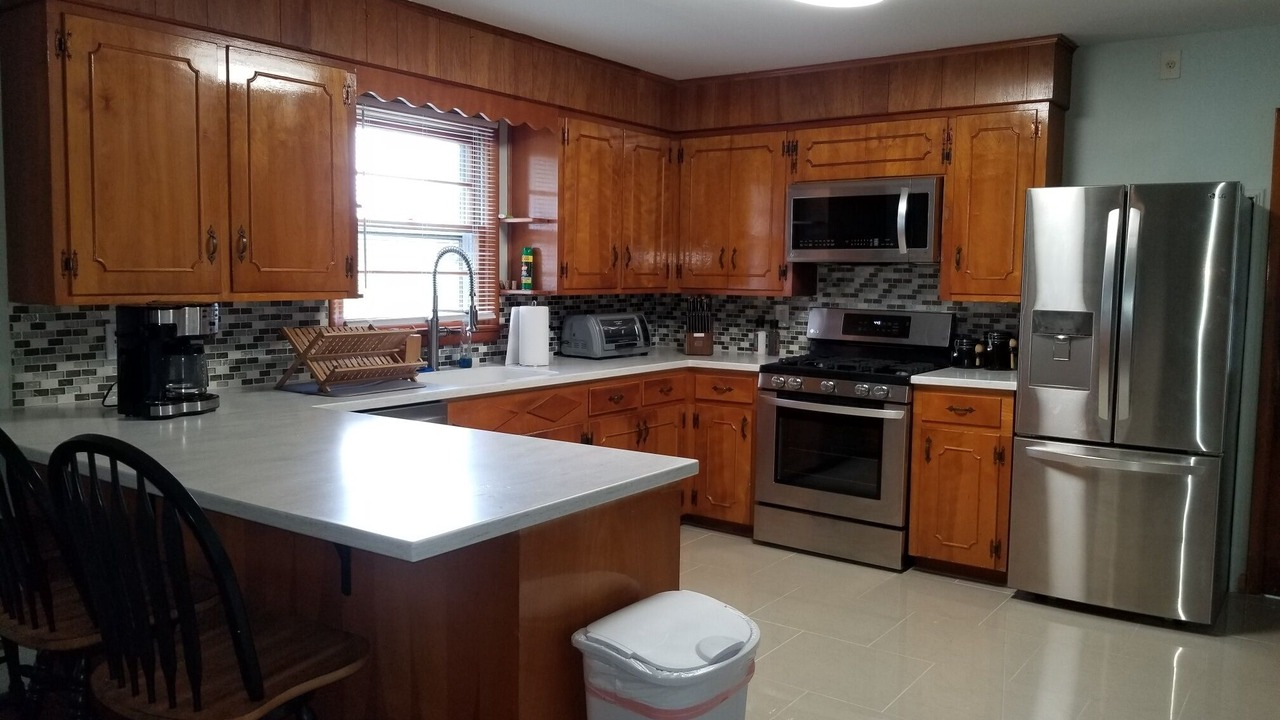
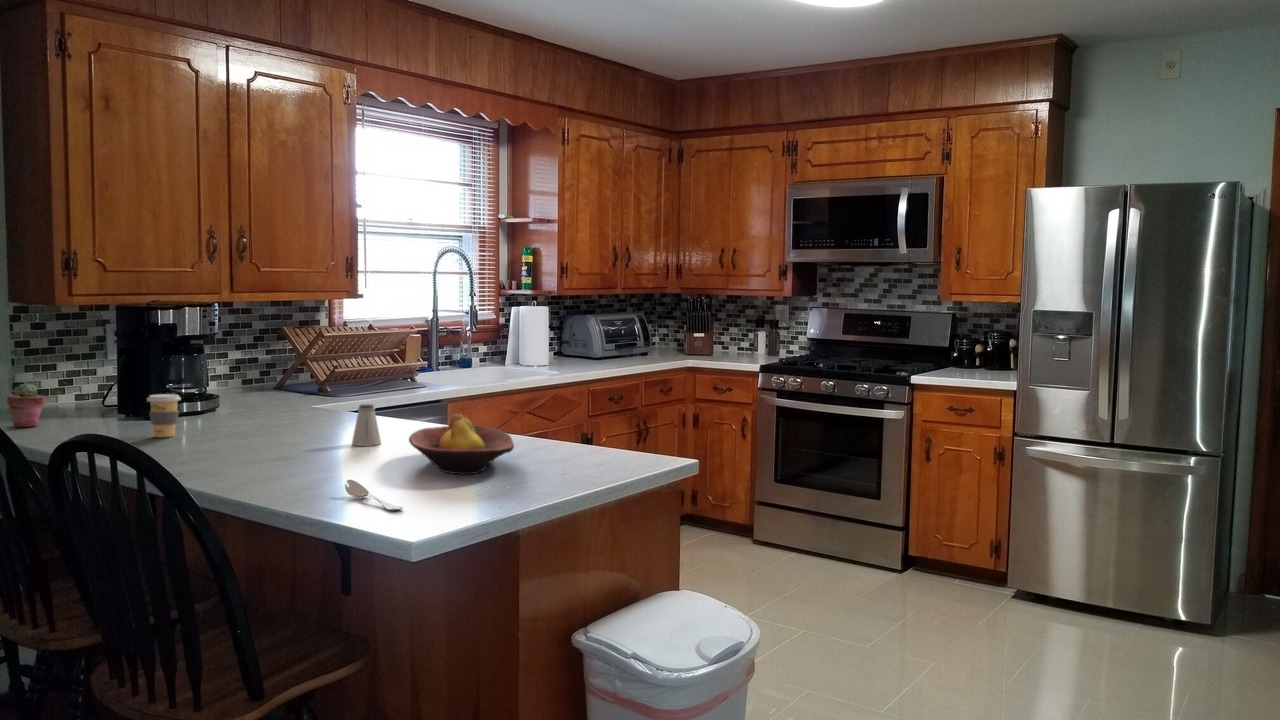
+ fruit bowl (461, 440)
+ coffee cup (164, 415)
+ spoon (373, 495)
+ saltshaker (366, 424)
+ potted succulent (25, 404)
